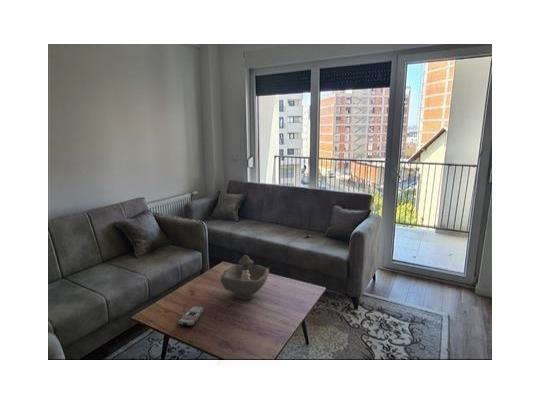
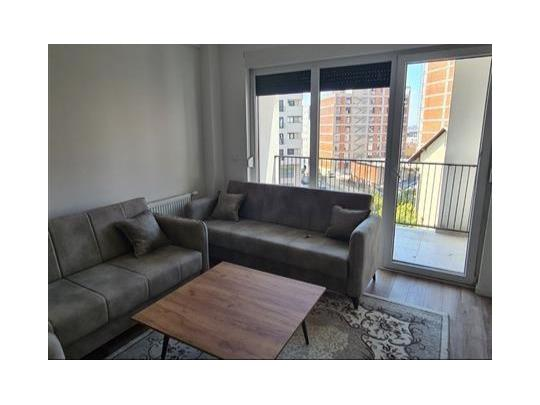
- remote control (192, 315)
- decorative bowl (245, 275)
